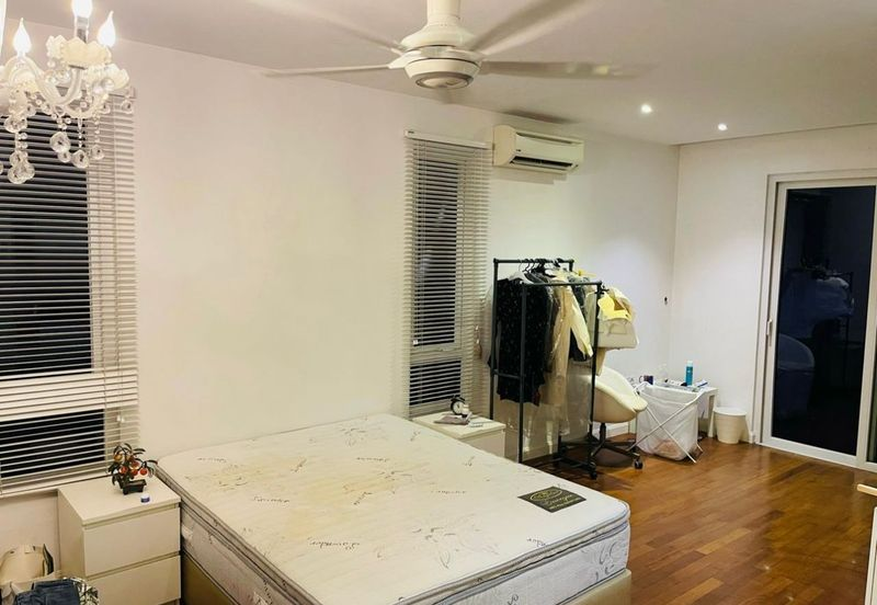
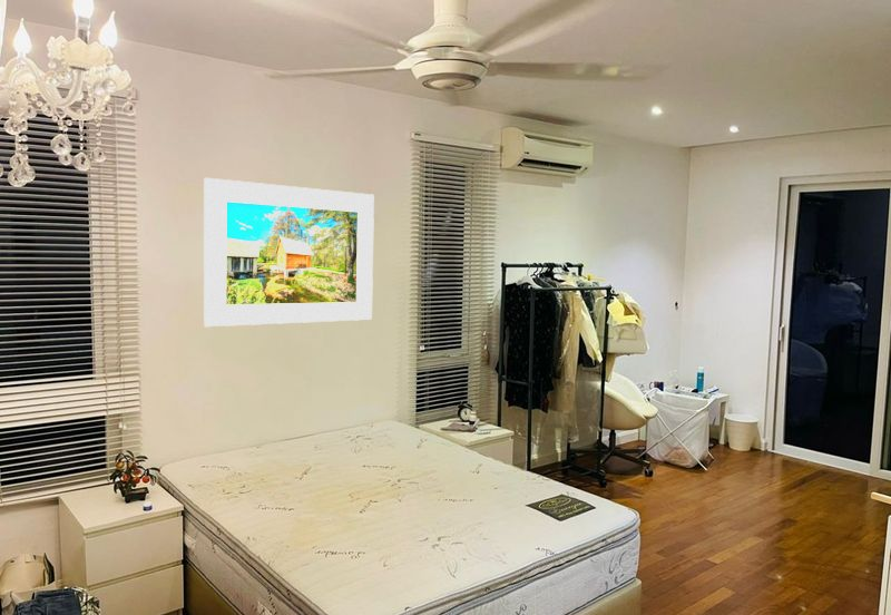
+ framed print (295, 255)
